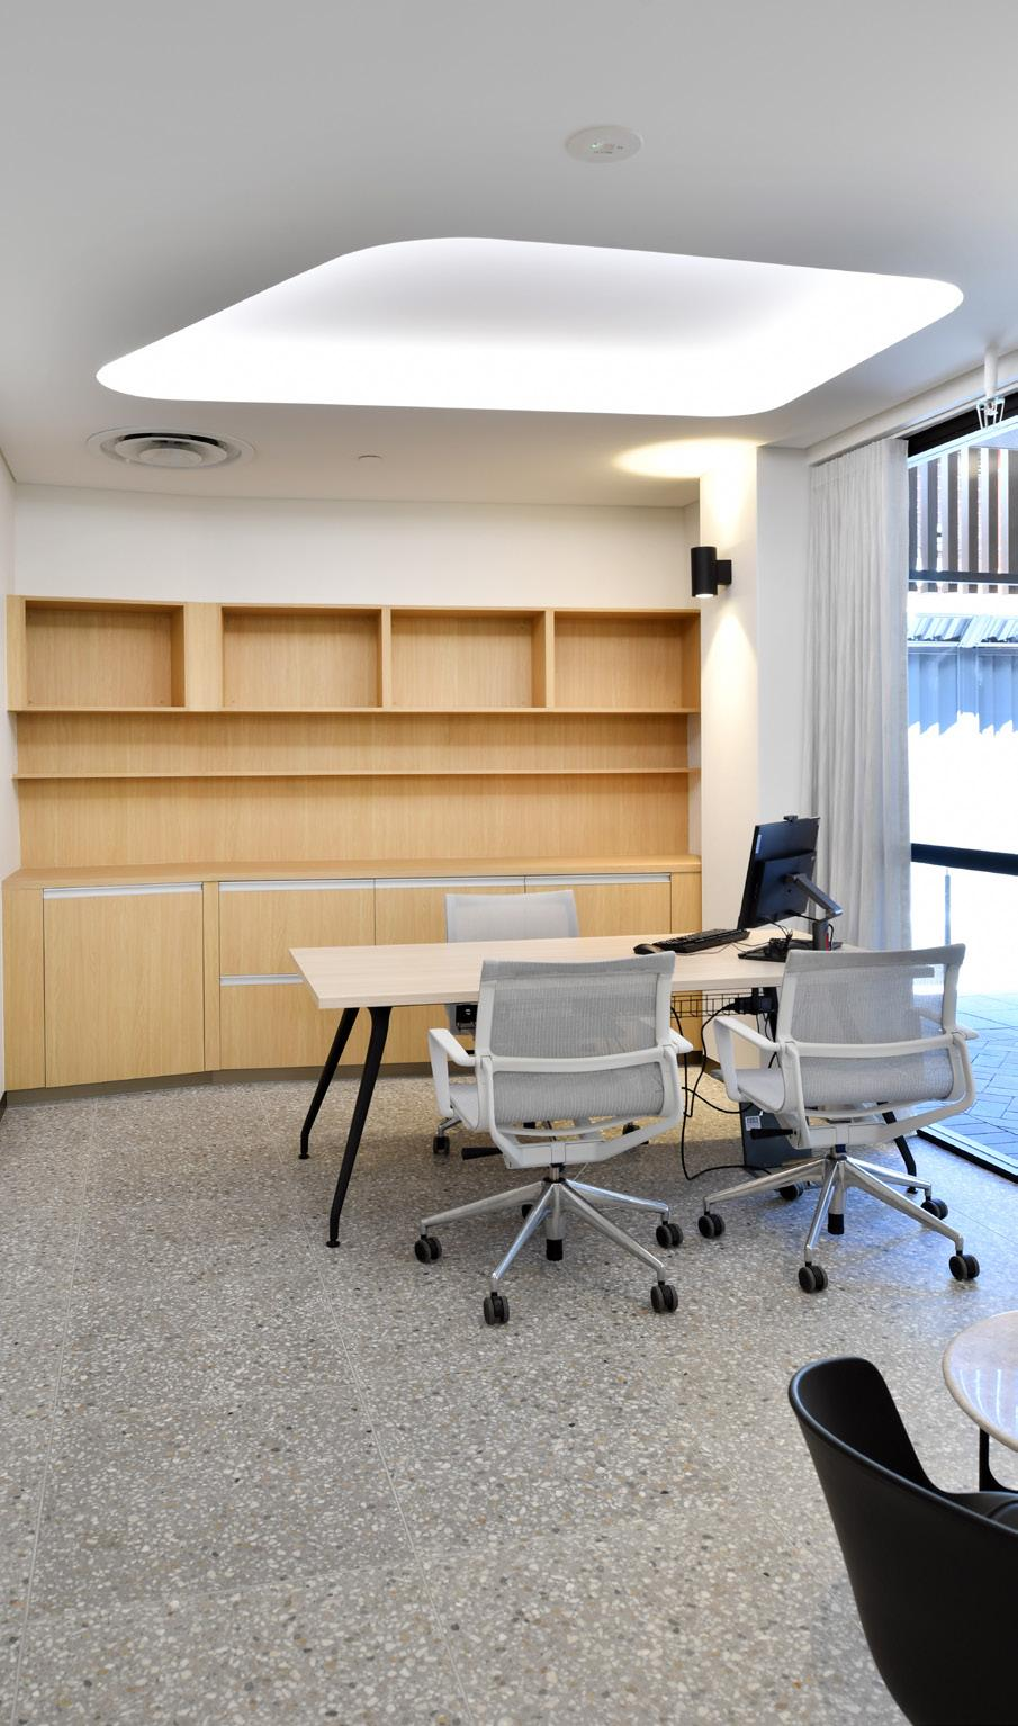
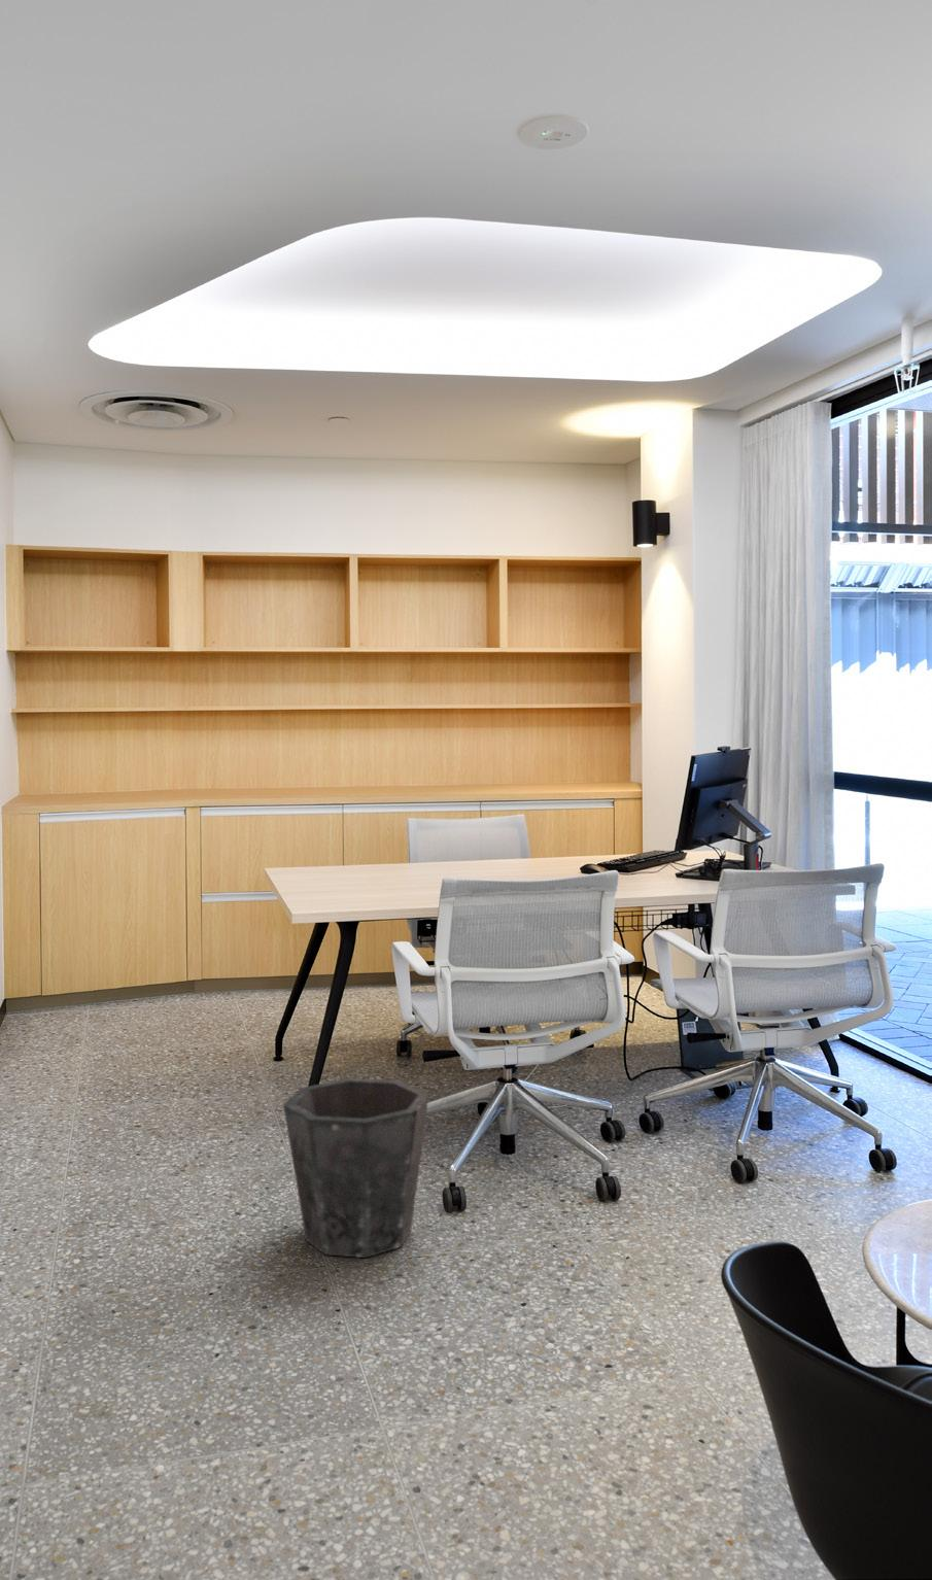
+ waste bin (357, 1167)
